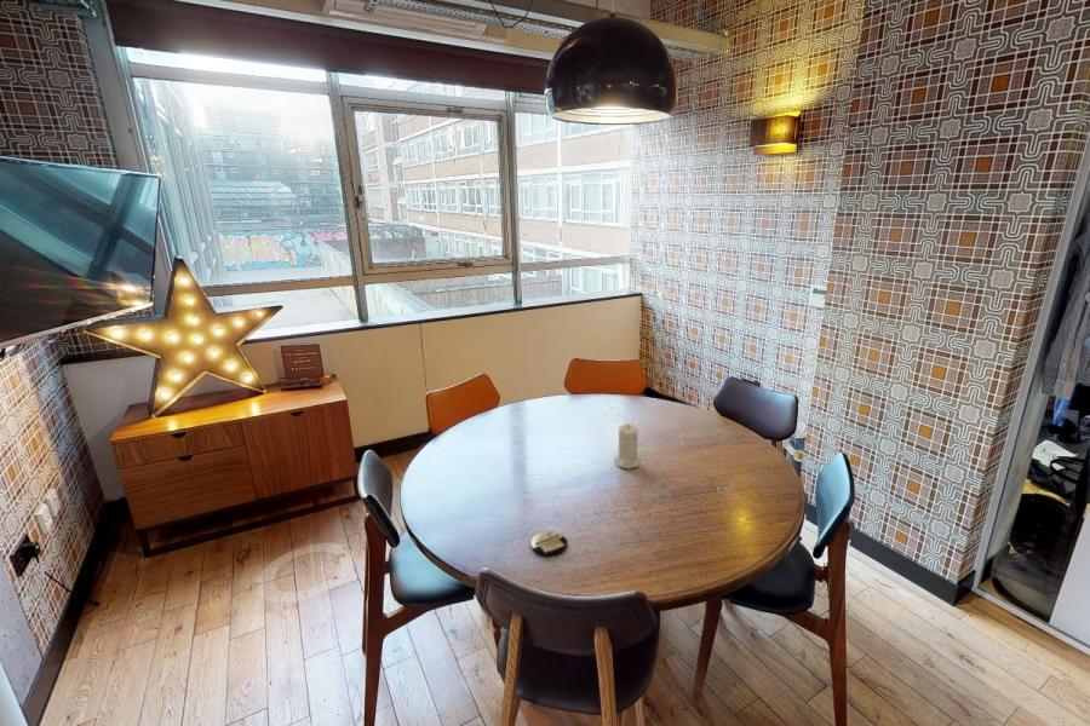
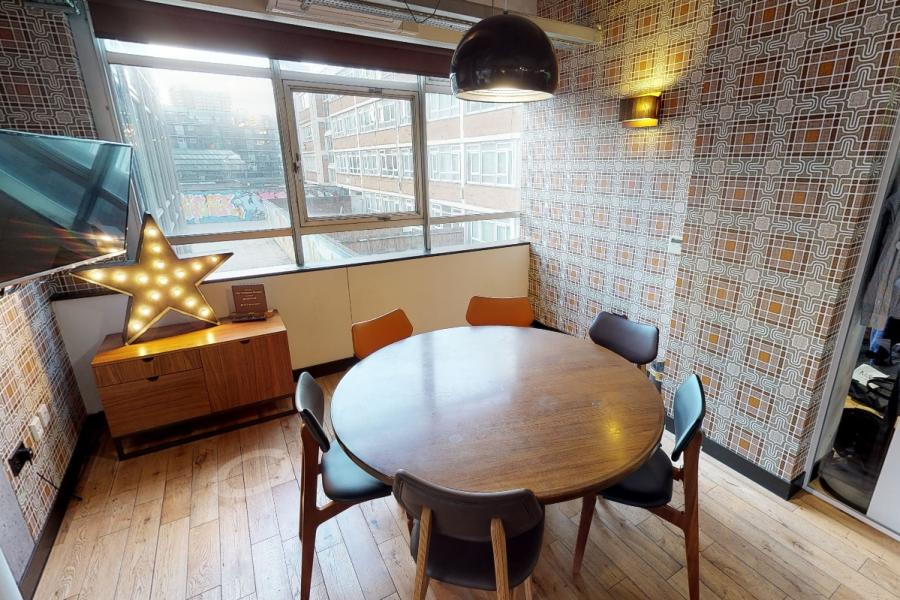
- coaster (549, 542)
- candle (626, 444)
